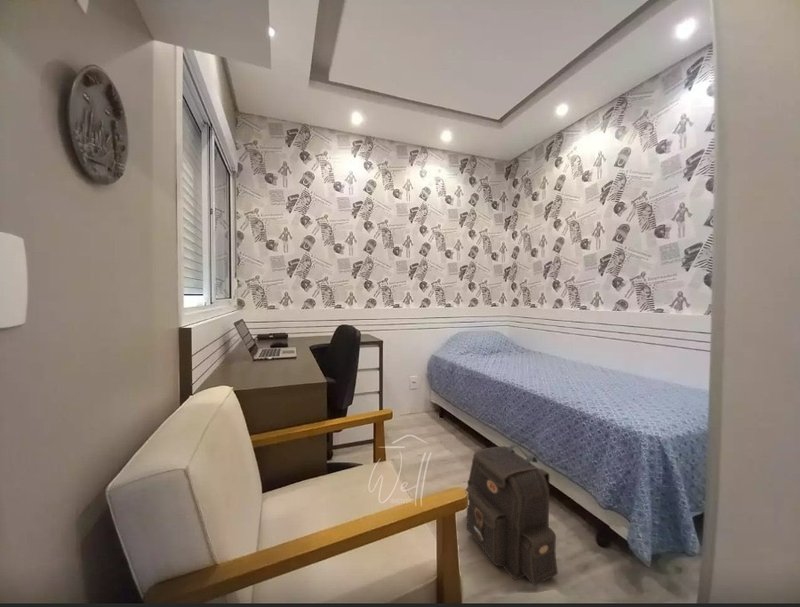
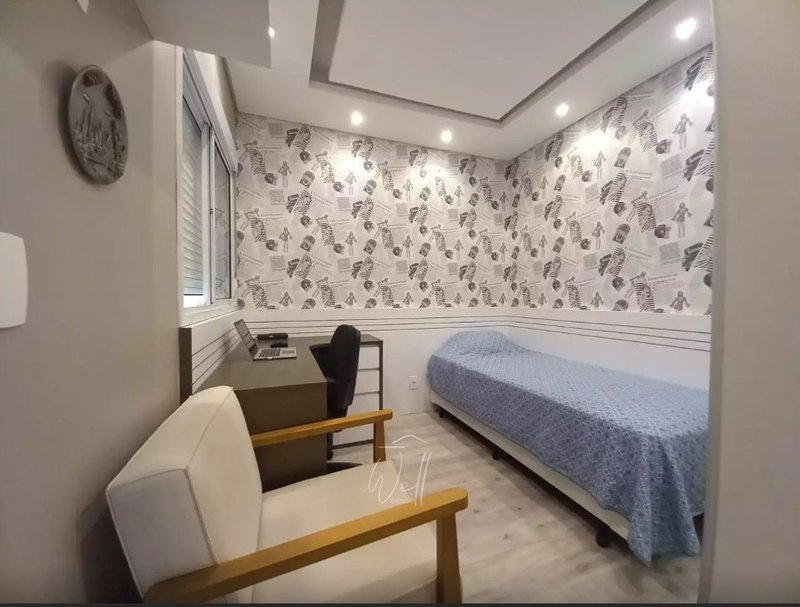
- backpack (507, 498)
